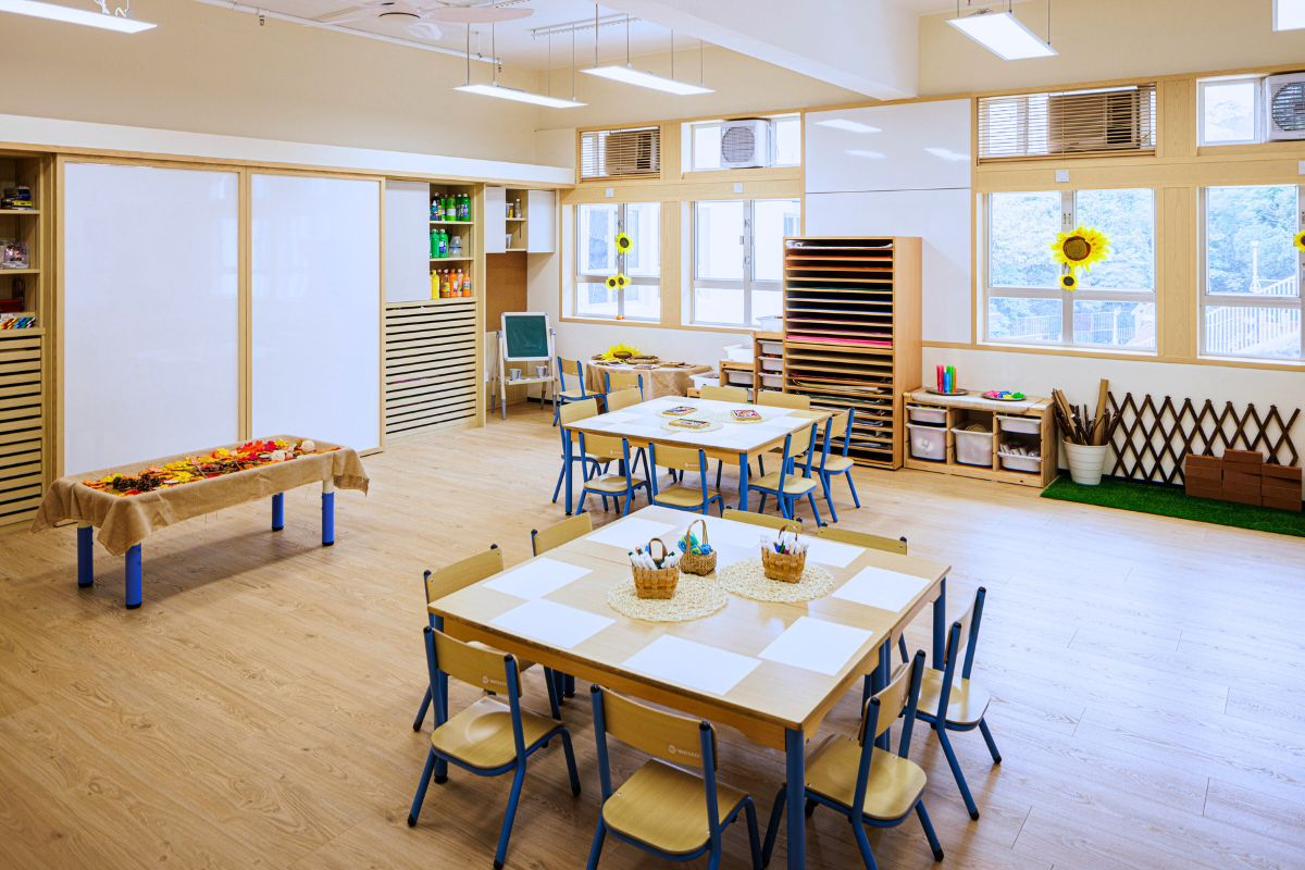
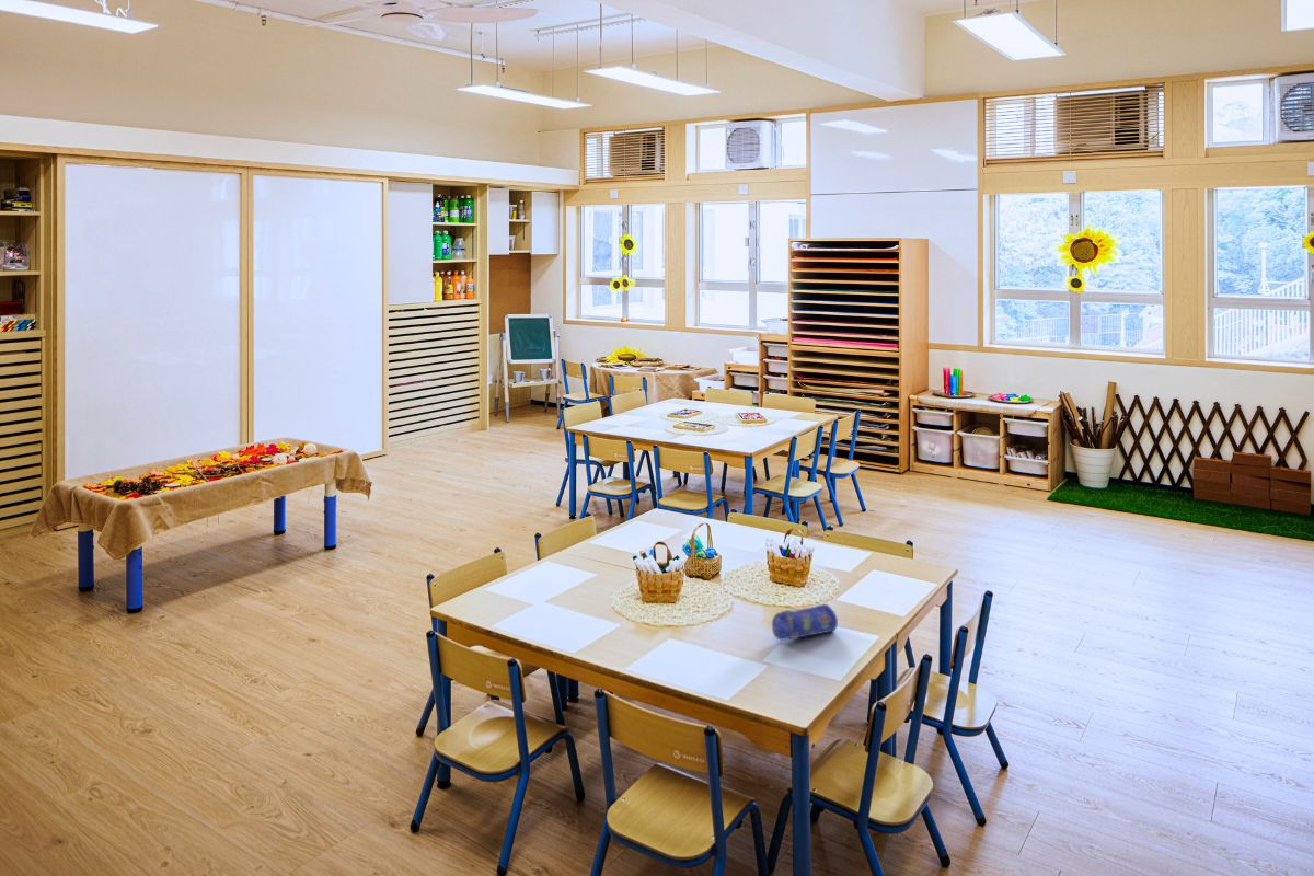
+ pencil case (805, 621)
